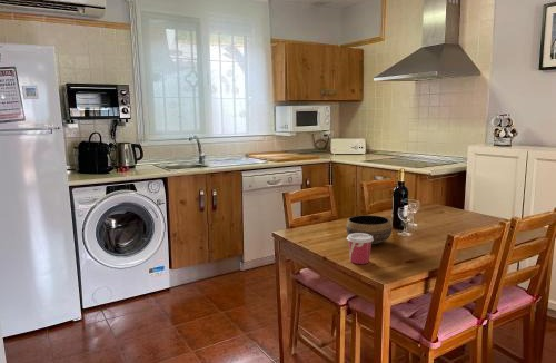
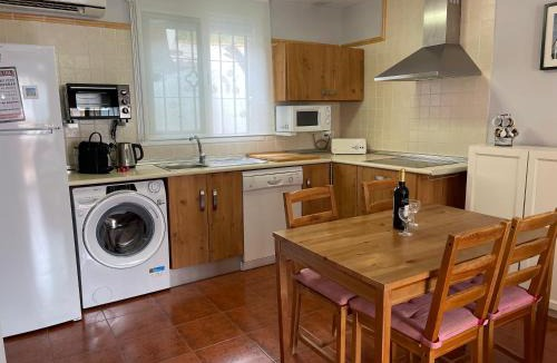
- cup (359, 248)
- bowl (368, 230)
